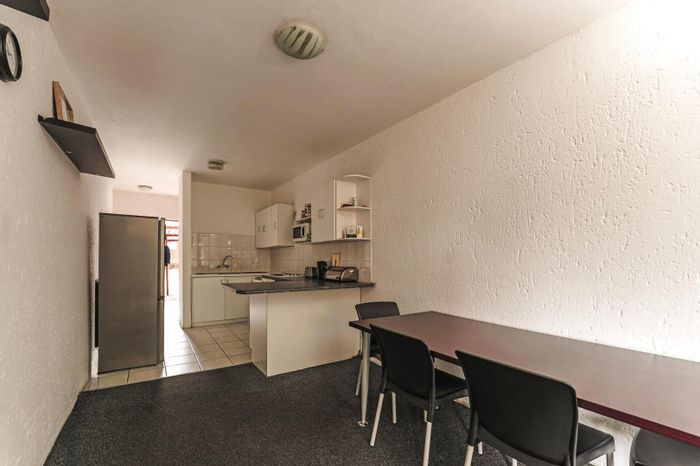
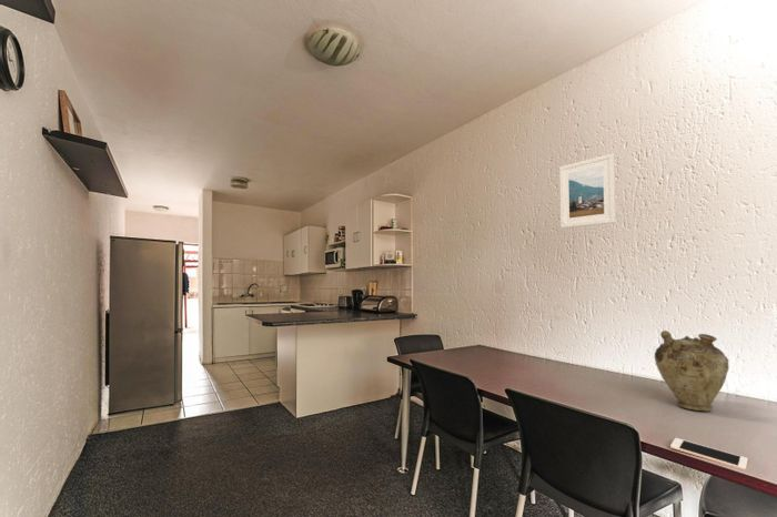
+ cell phone (707, 453)
+ vase (689, 368)
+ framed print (586, 192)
